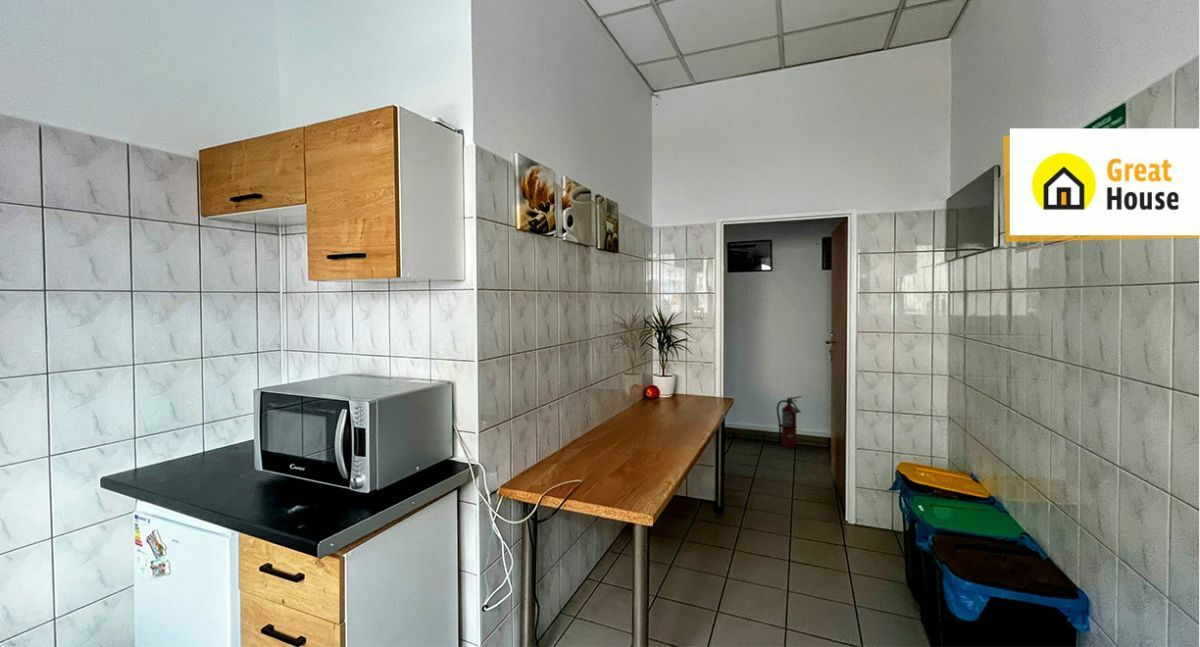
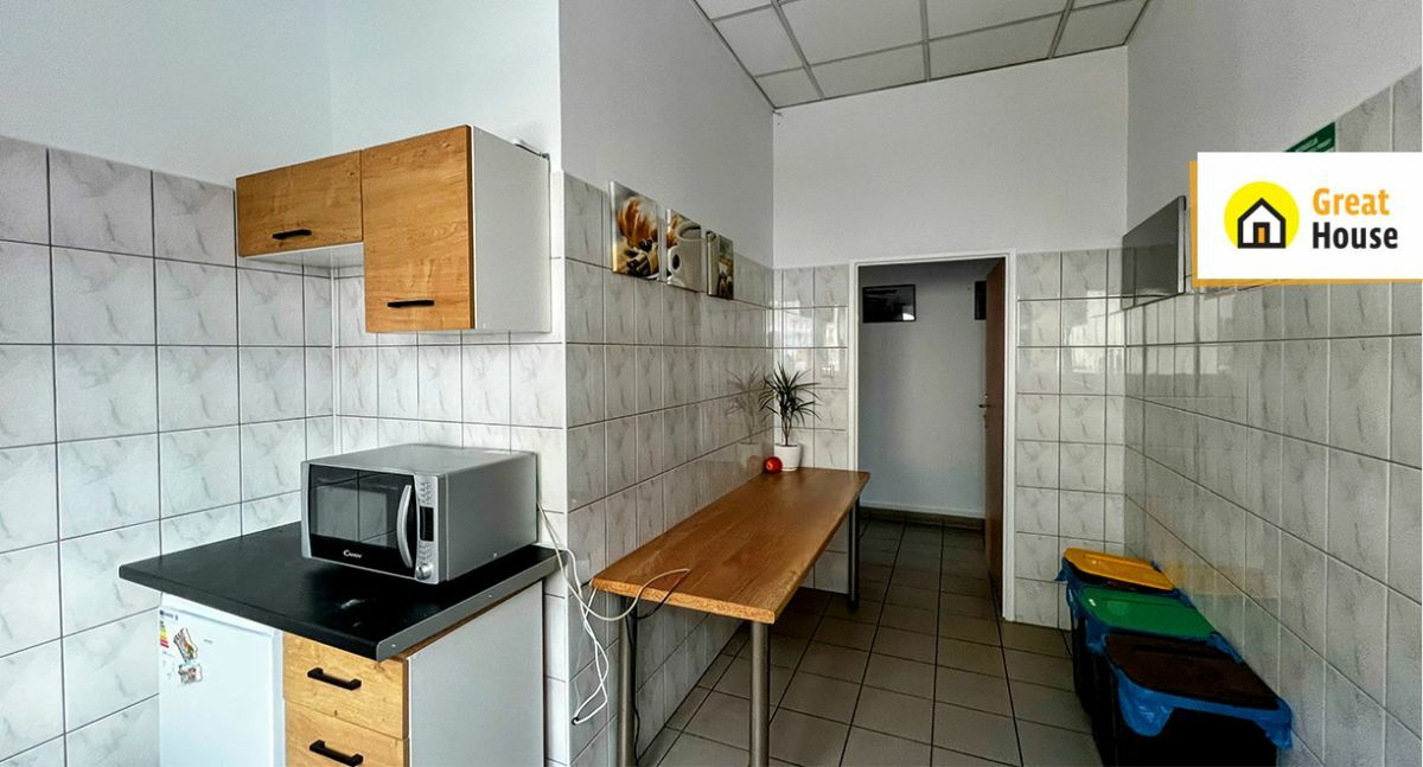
- fire extinguisher (788, 420)
